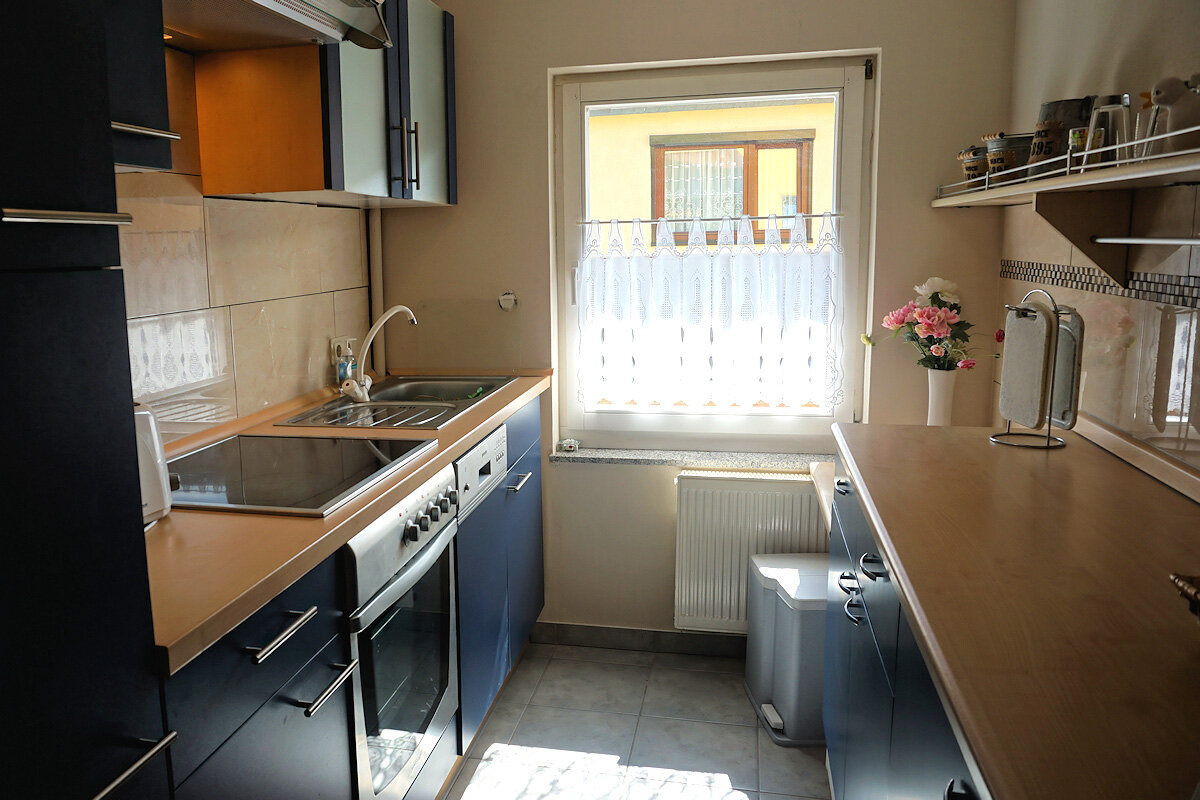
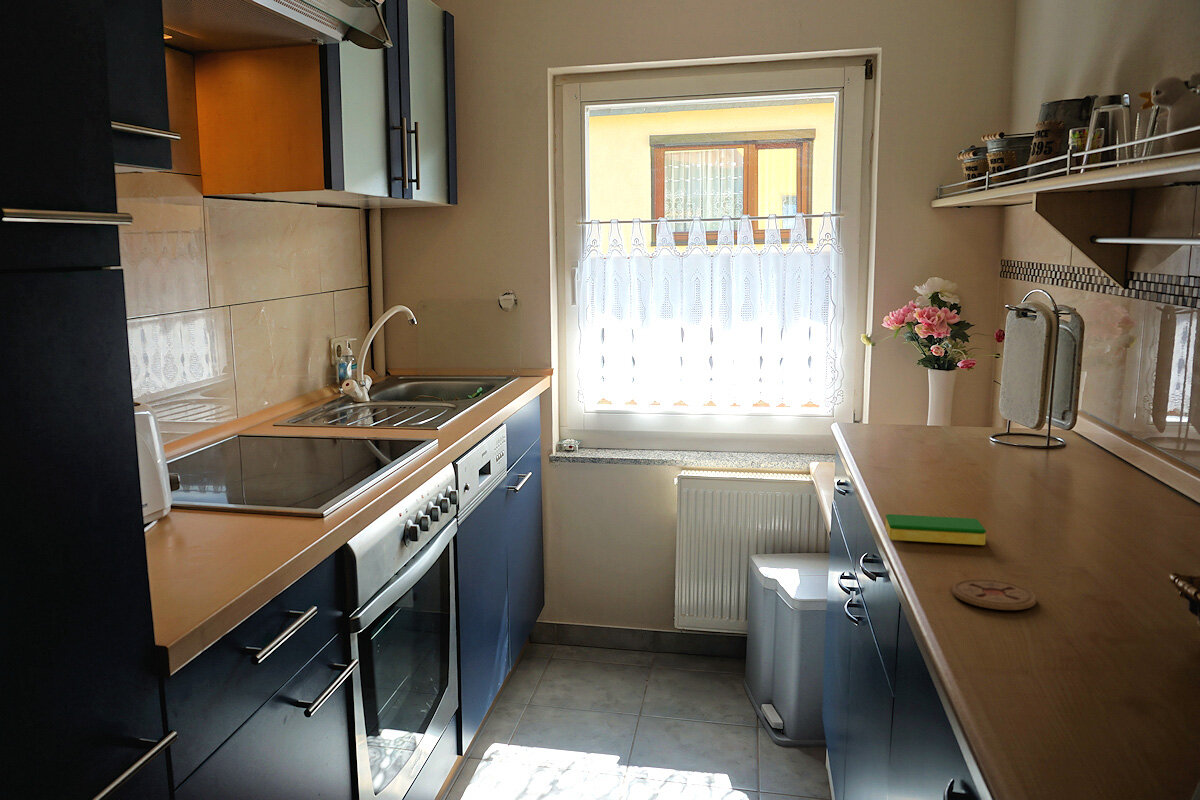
+ coaster (993, 594)
+ dish sponge (933, 529)
